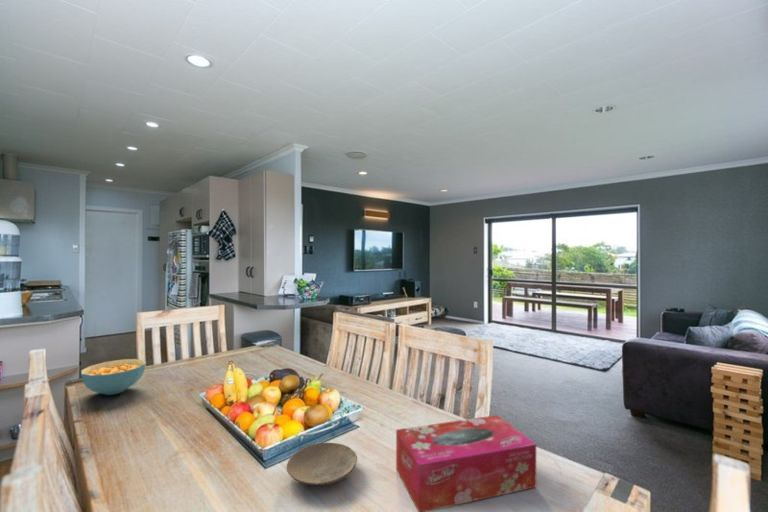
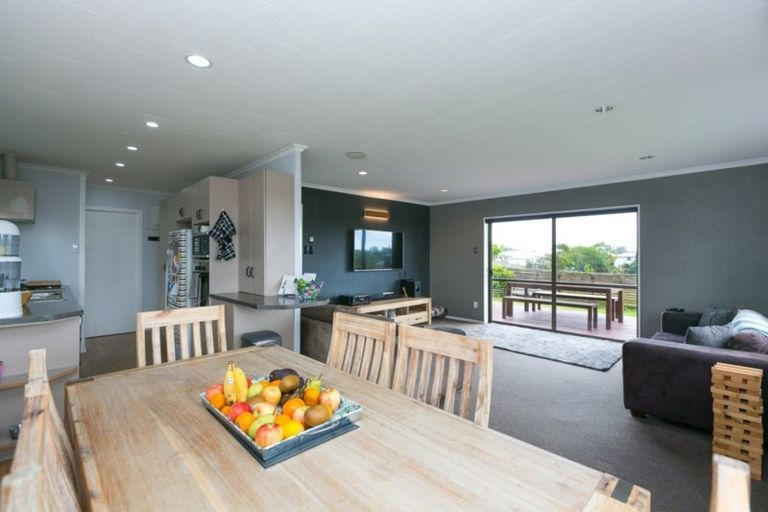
- tissue box (463, 457)
- cereal bowl (114, 379)
- plate (322, 466)
